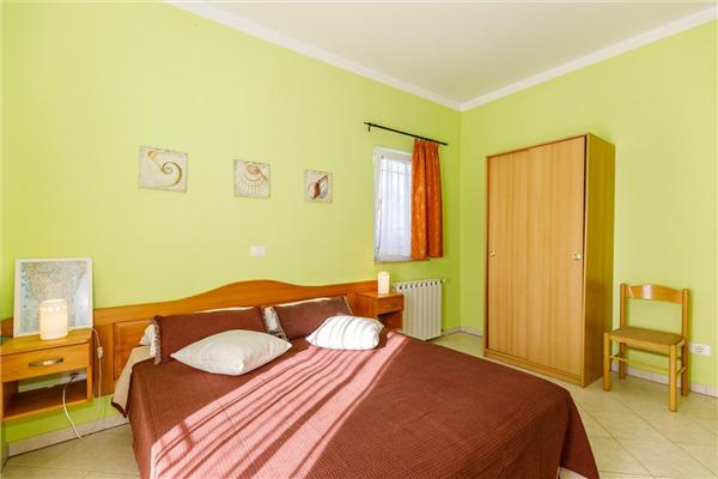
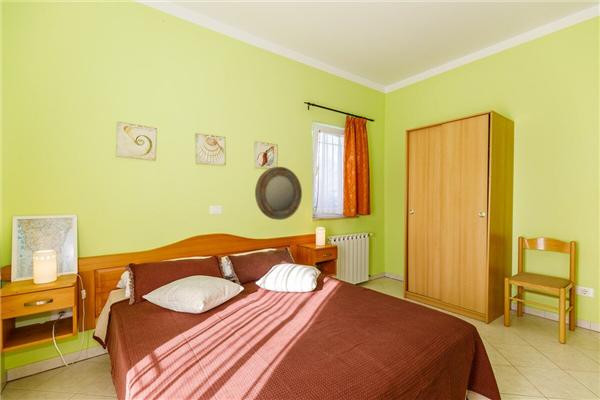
+ home mirror (279, 193)
